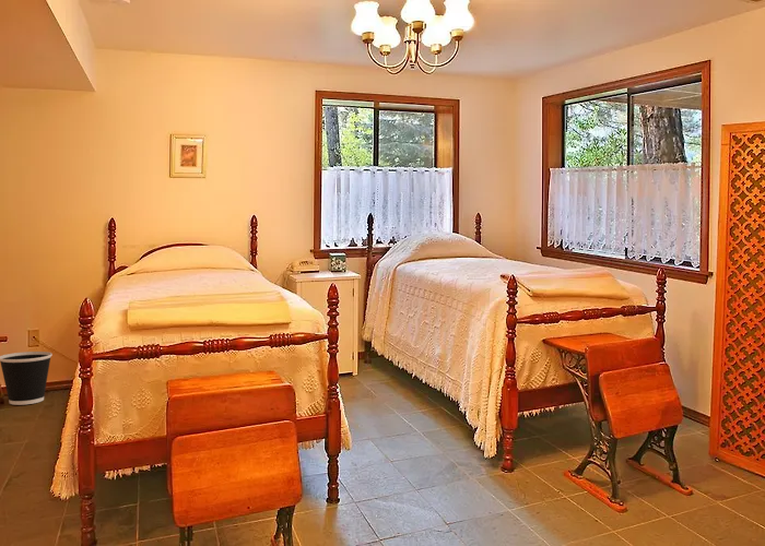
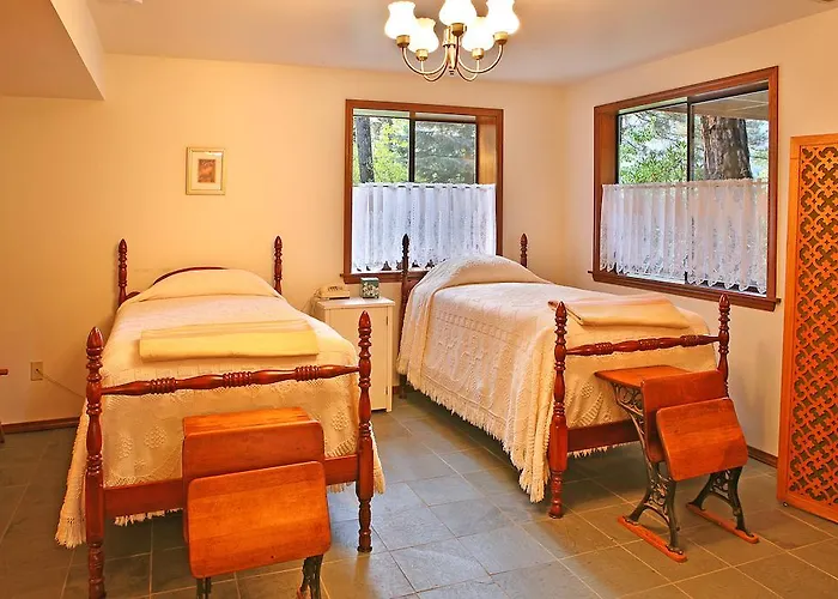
- wastebasket (26, 378)
